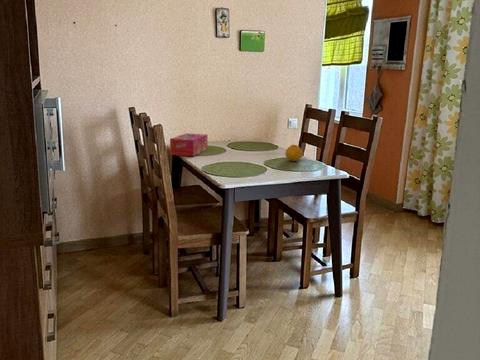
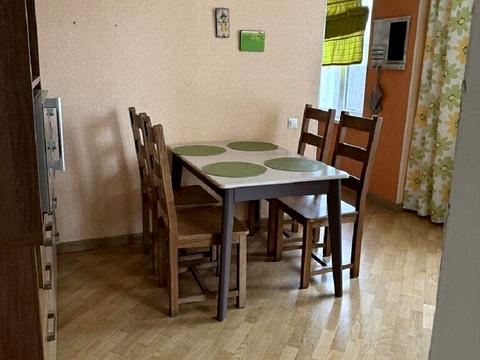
- fruit (293, 152)
- tissue box (189, 144)
